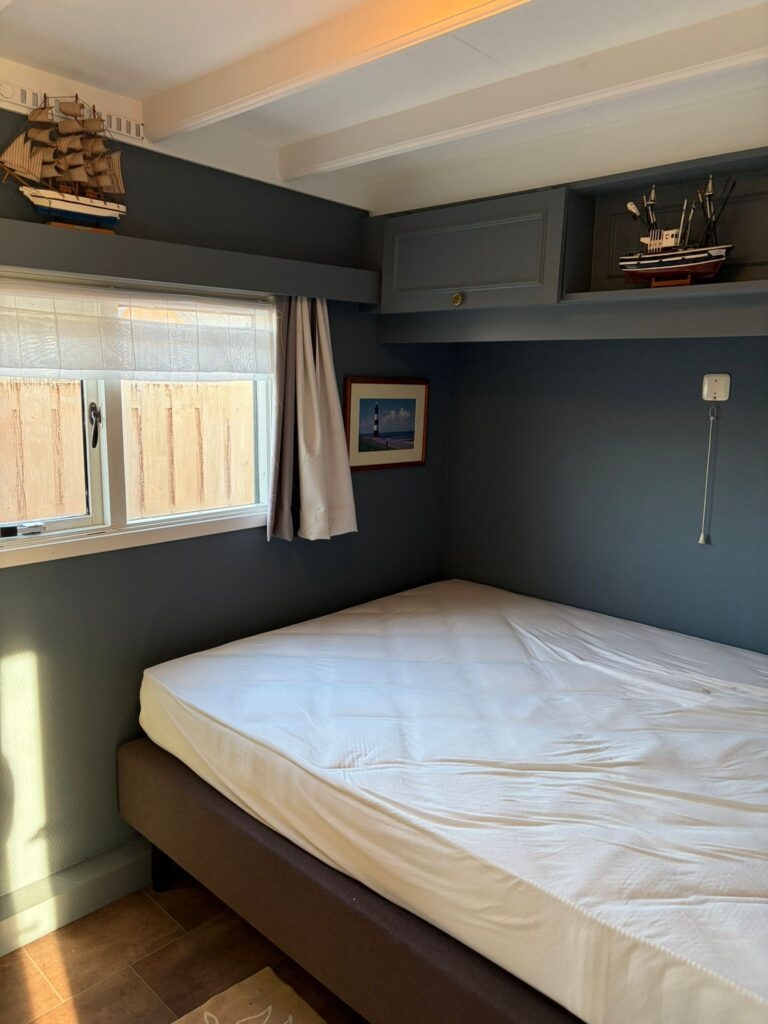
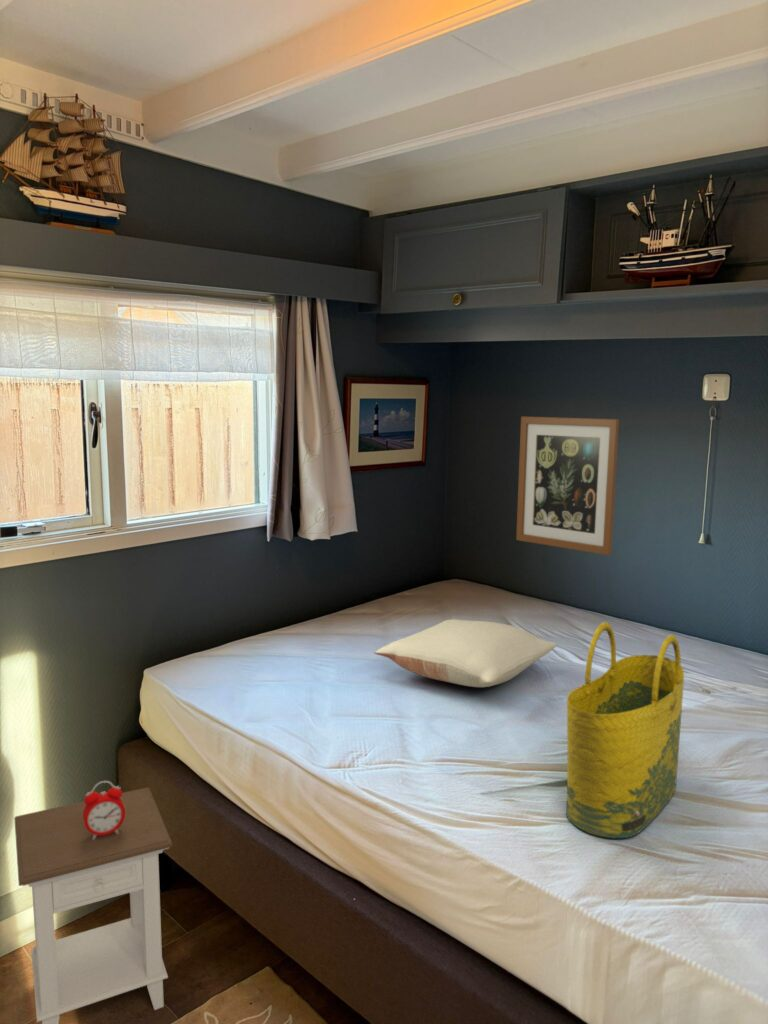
+ tote bag (629, 716)
+ nightstand (93, 902)
+ alarm clock (103, 807)
+ wall art (564, 483)
+ pillow (466, 650)
